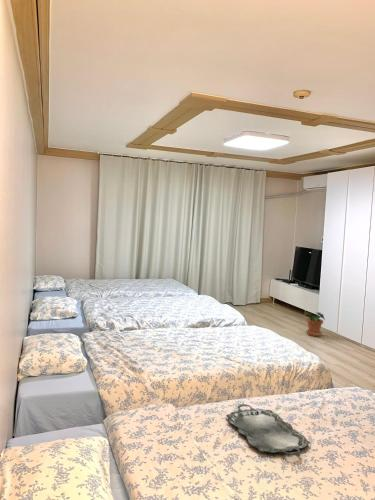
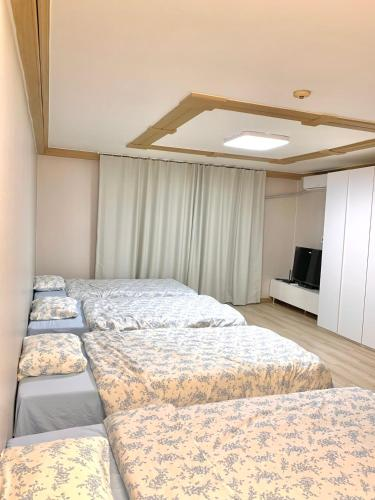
- potted plant (313, 323)
- serving tray (265, 428)
